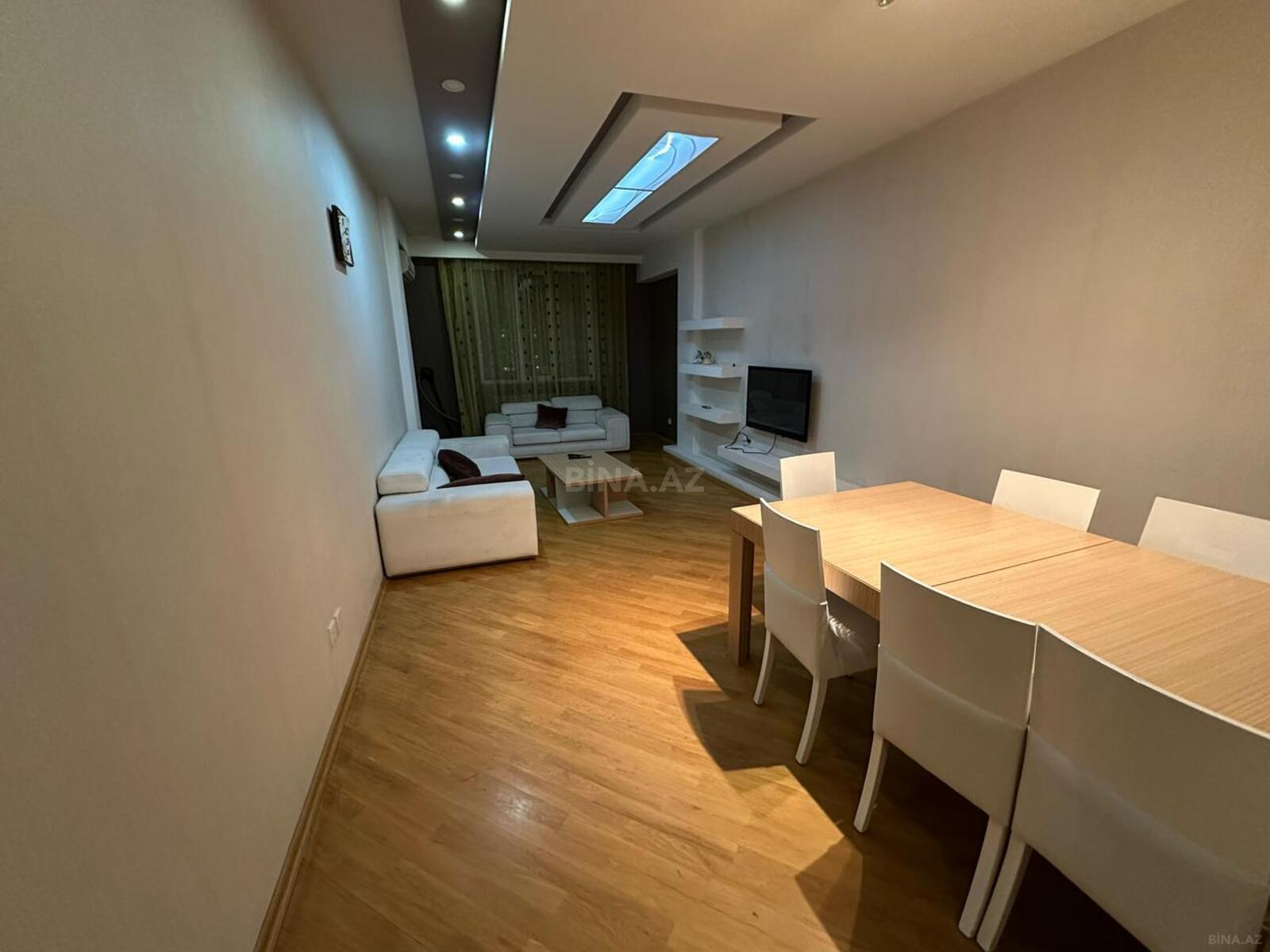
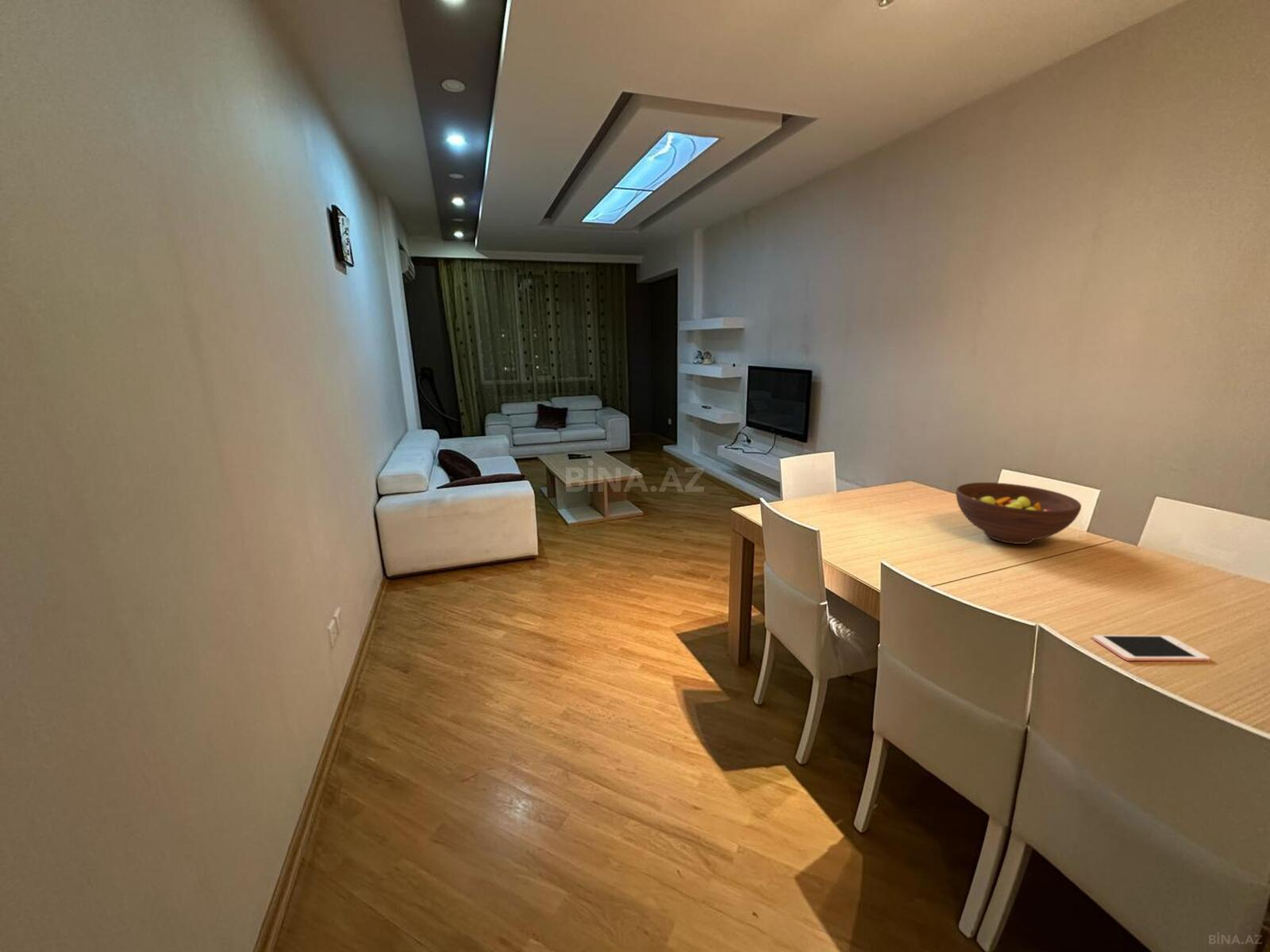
+ fruit bowl (1010, 516)
+ cell phone (1149, 647)
